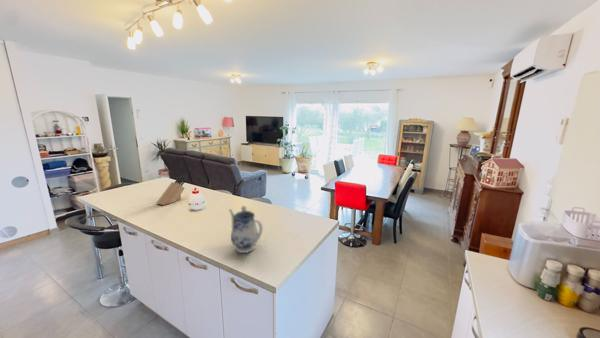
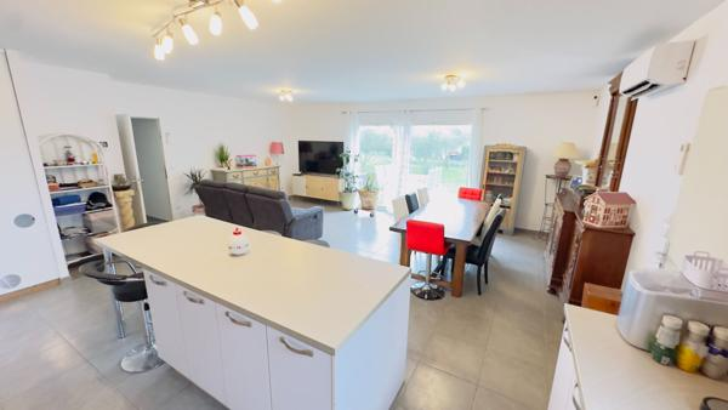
- teapot (244, 227)
- knife block (172, 189)
